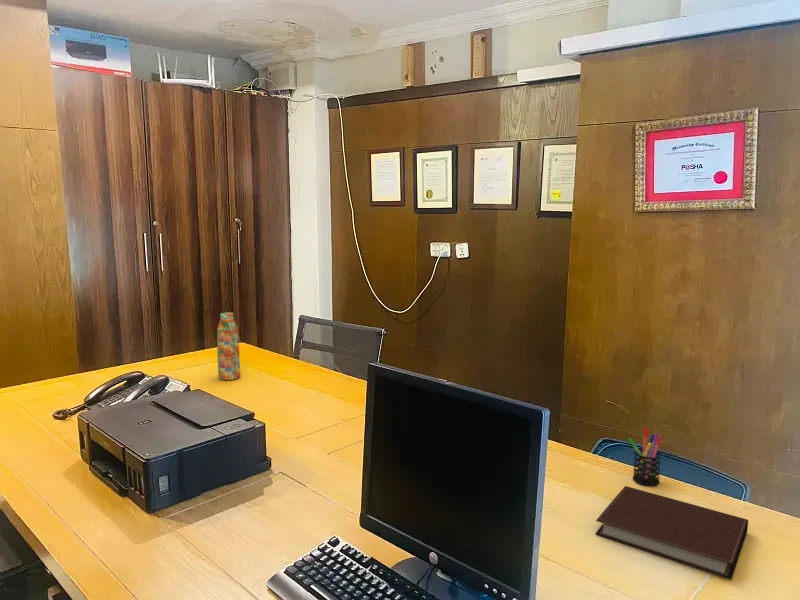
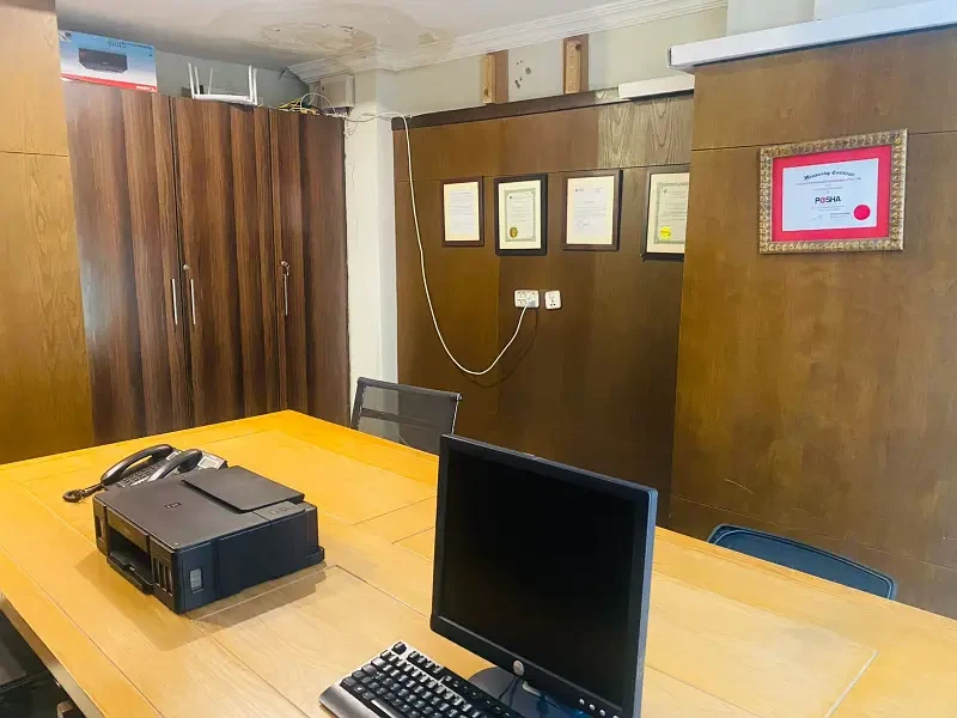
- pen holder (644, 455)
- water bottle (228, 345)
- notebook (672, 526)
